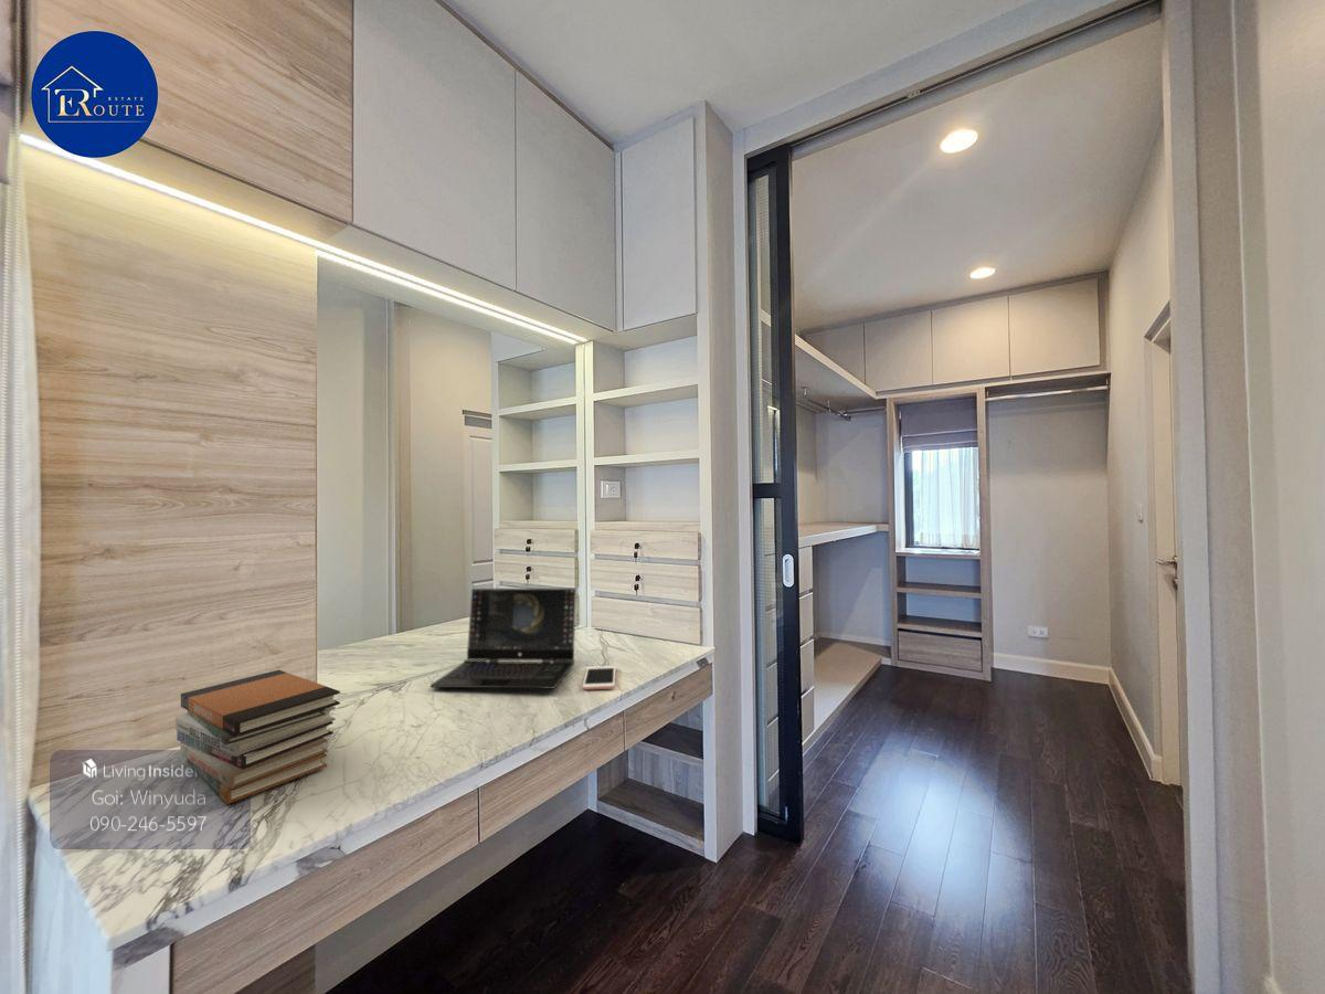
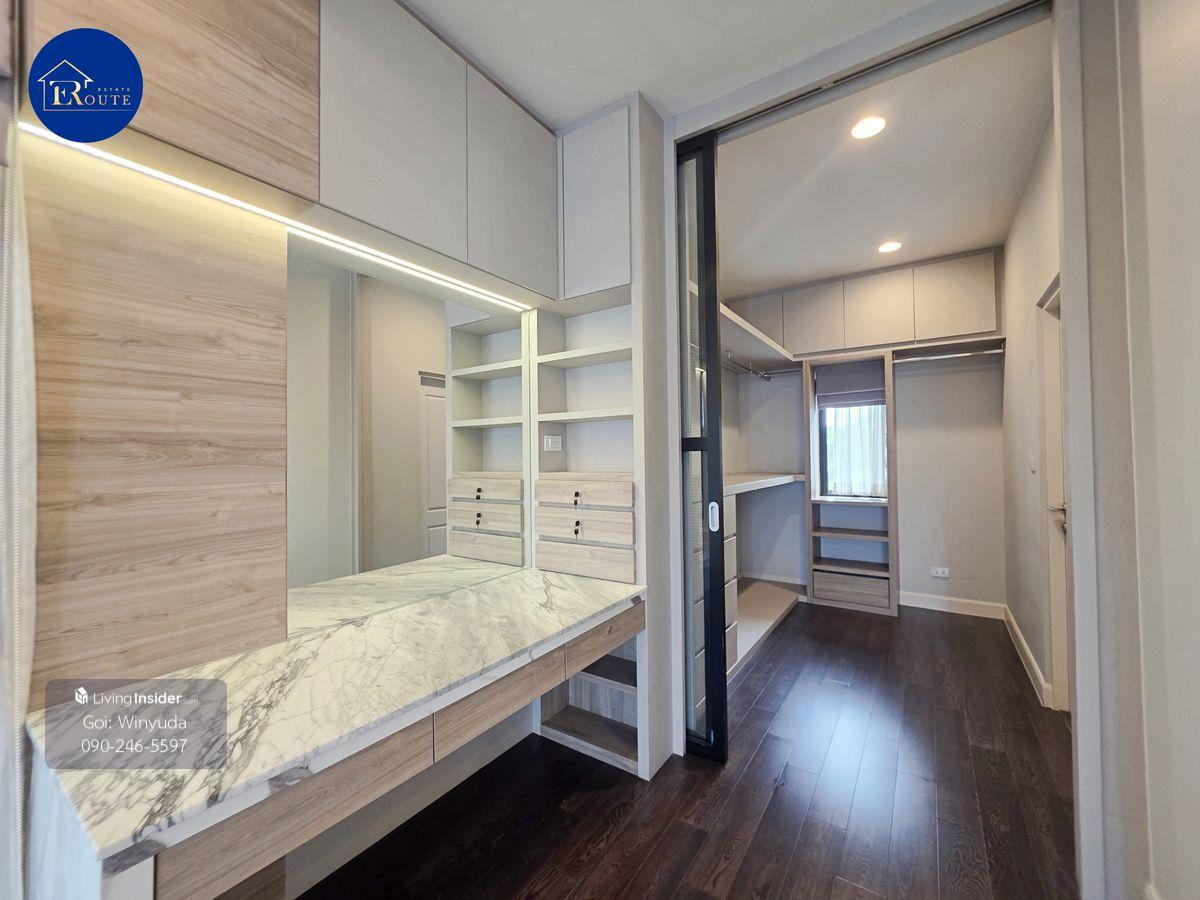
- book stack (257, 727)
- cell phone (600, 676)
- laptop (508, 635)
